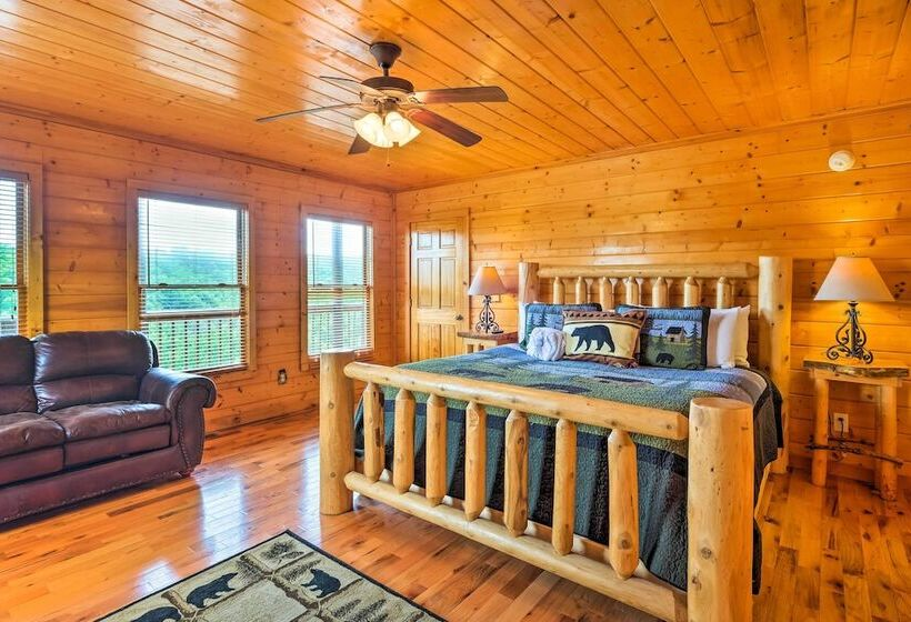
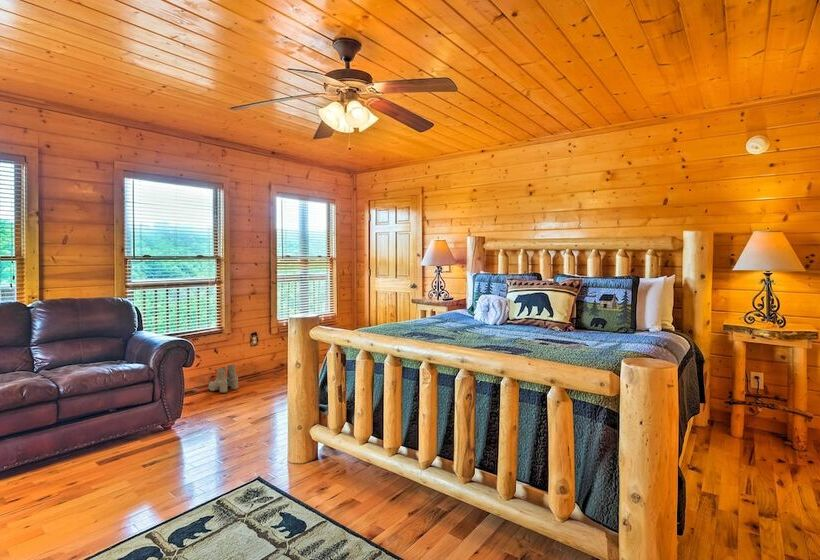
+ boots (223, 377)
